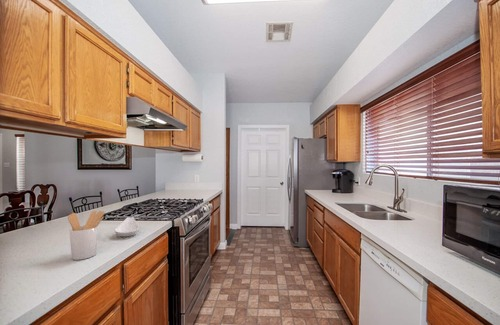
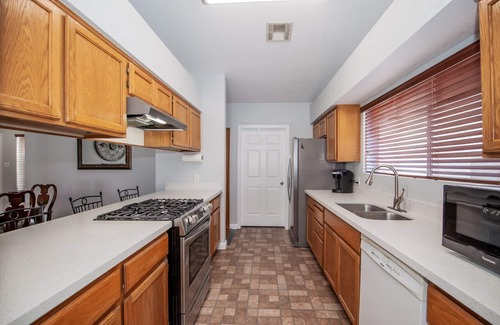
- spoon rest (128, 225)
- utensil holder (88, 232)
